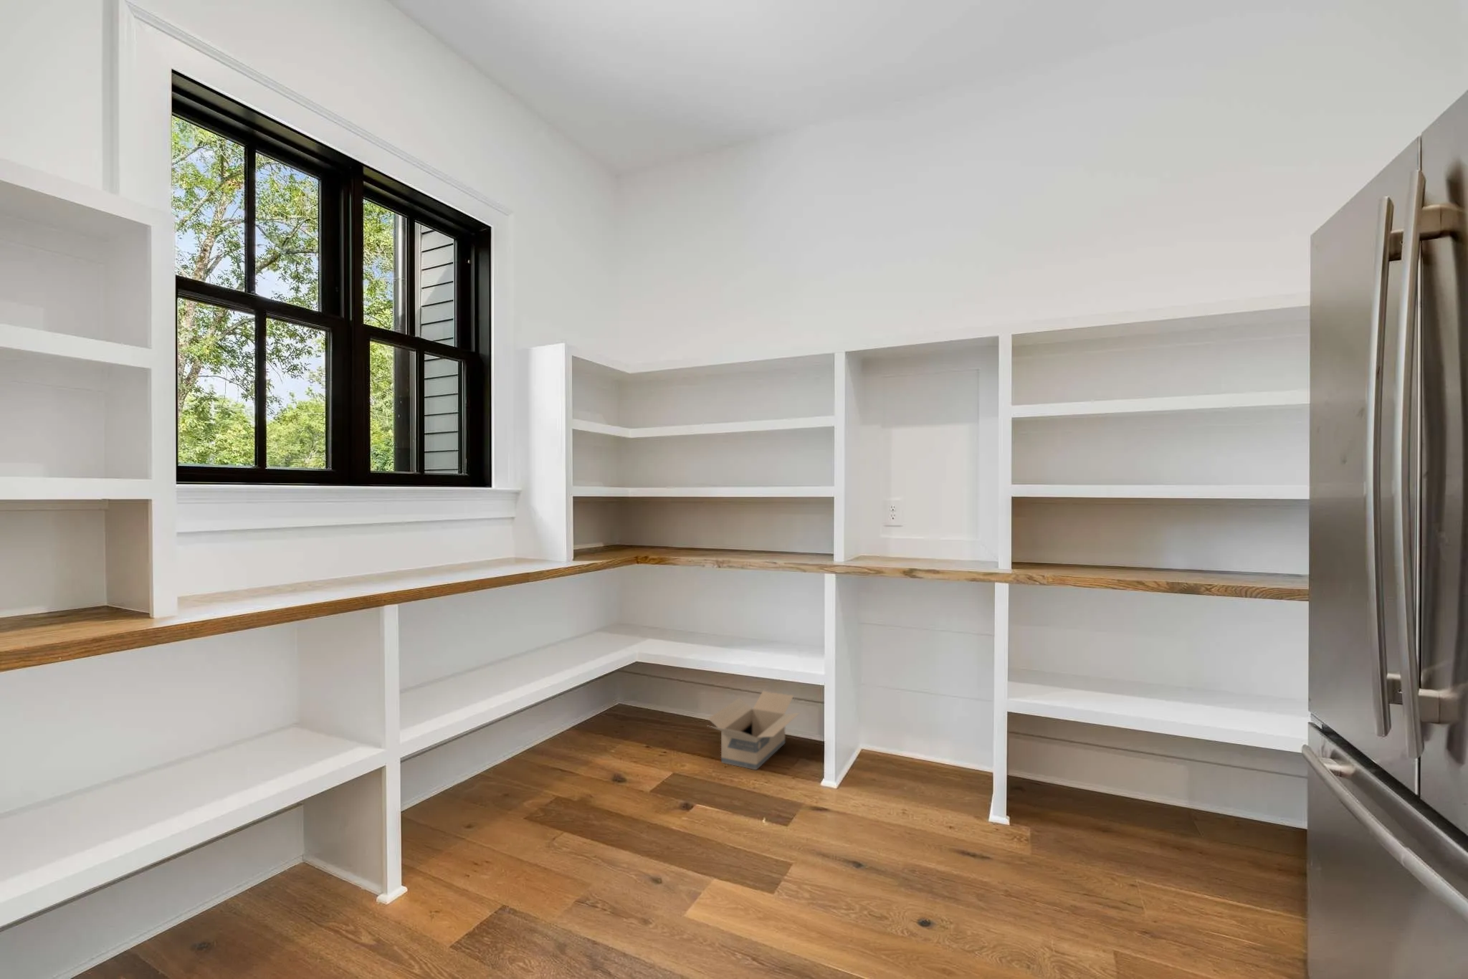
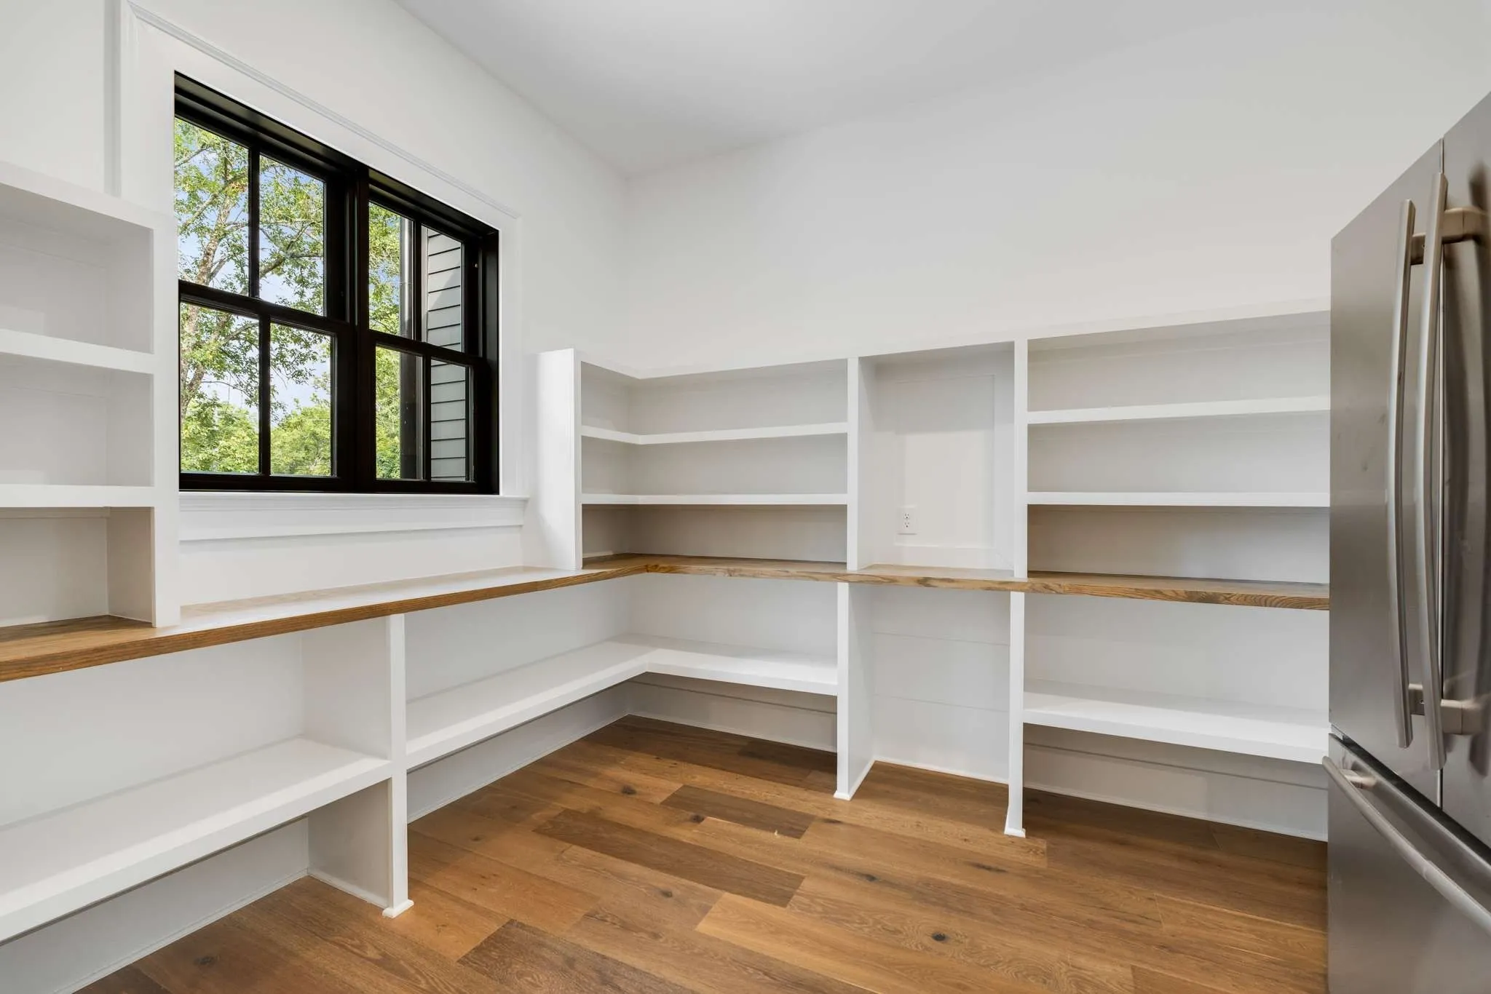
- cardboard box (755, 730)
